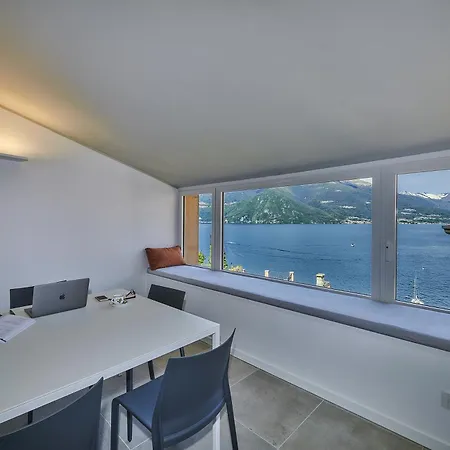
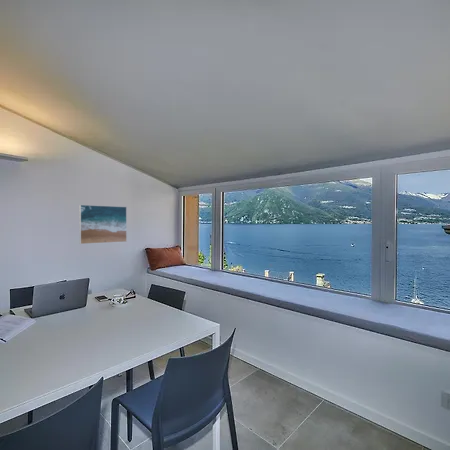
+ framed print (104, 224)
